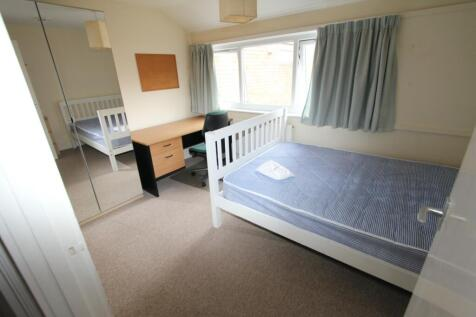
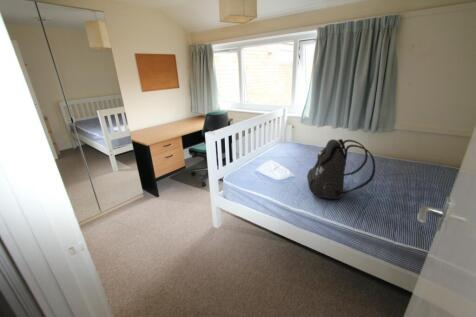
+ backpack (338, 165)
